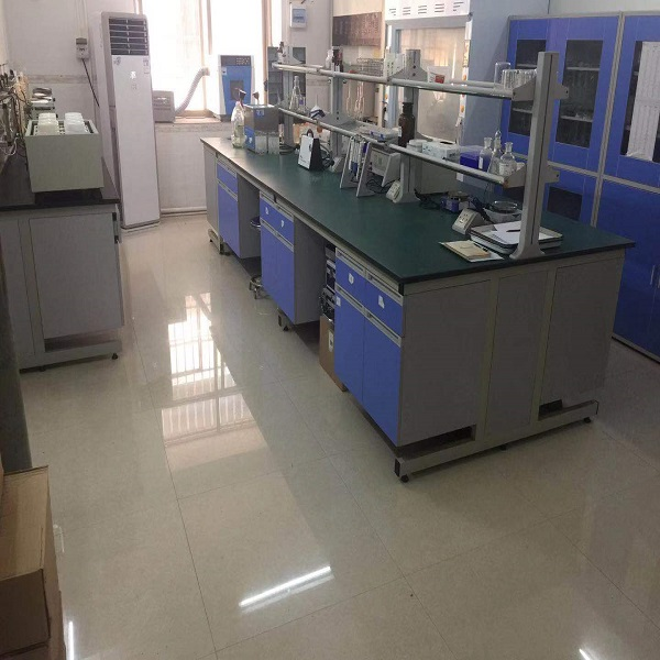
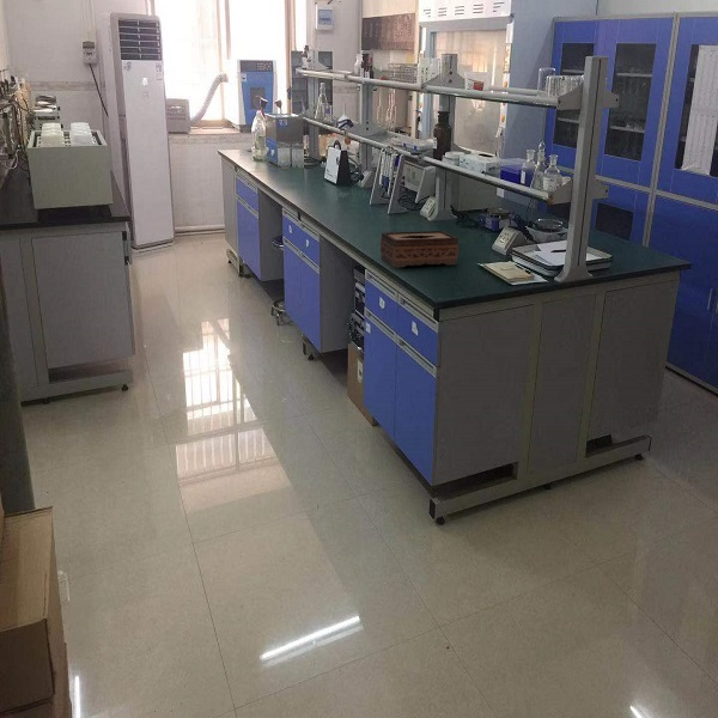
+ tissue box (418, 248)
